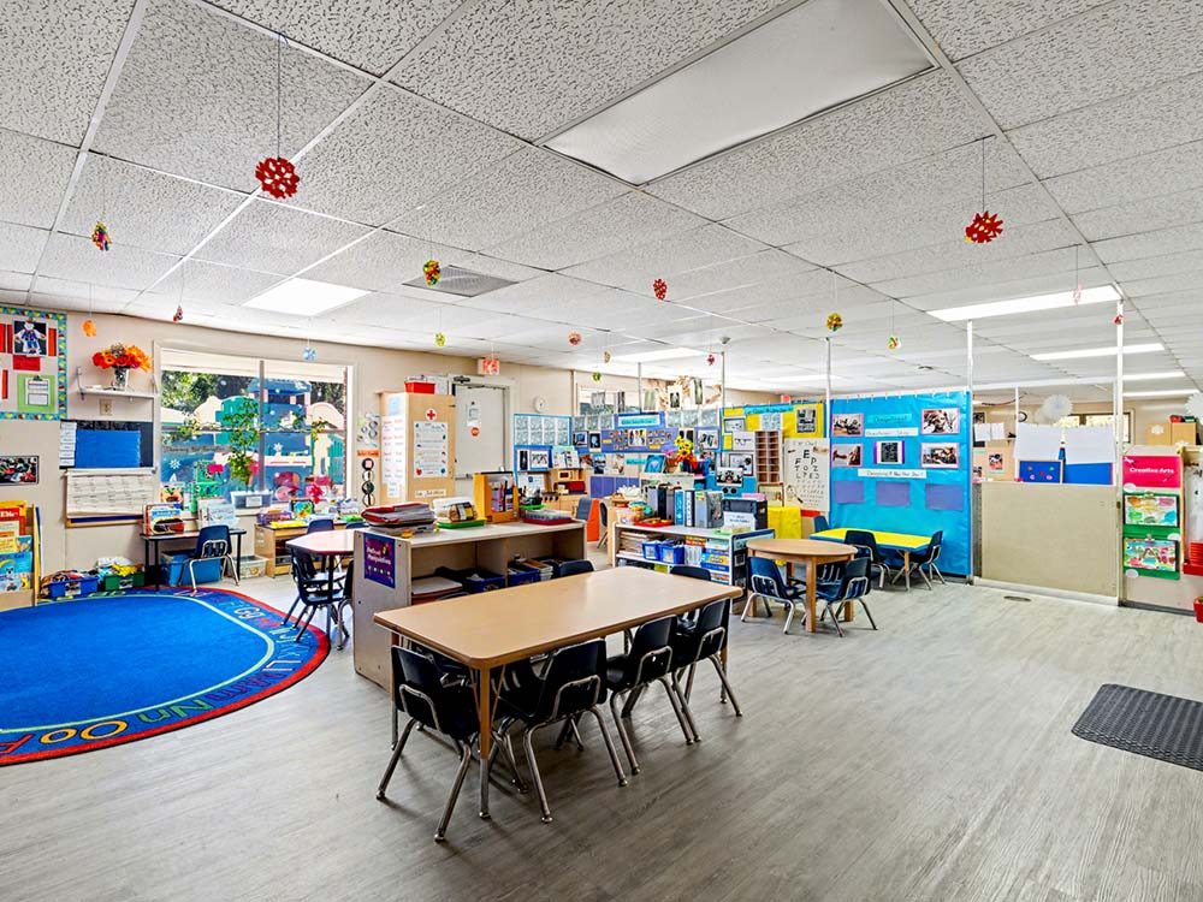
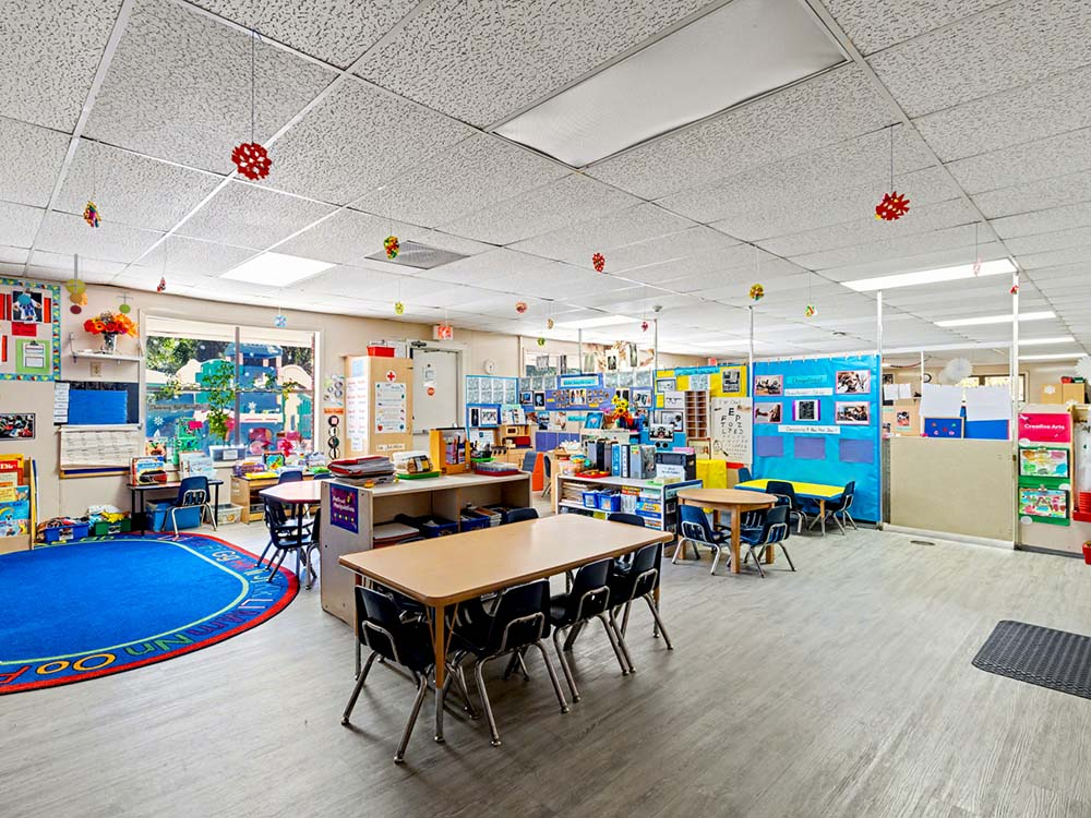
+ mobile (76, 281)
